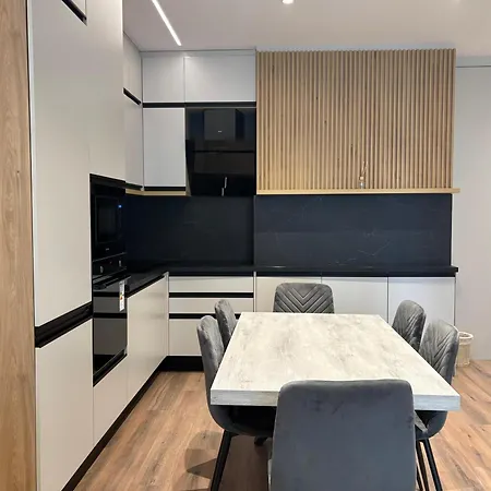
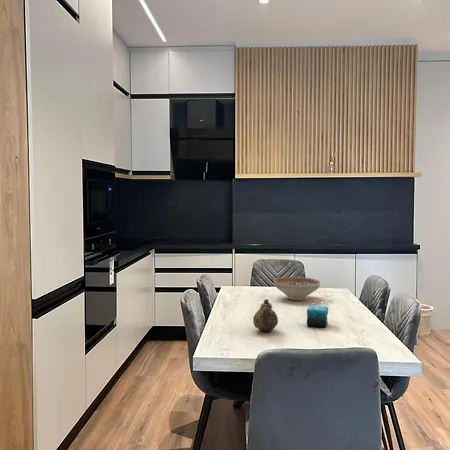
+ candle (317, 312)
+ decorative bowl (296, 289)
+ teapot (265, 315)
